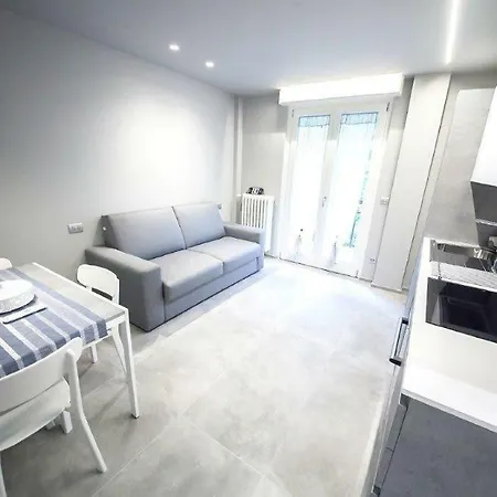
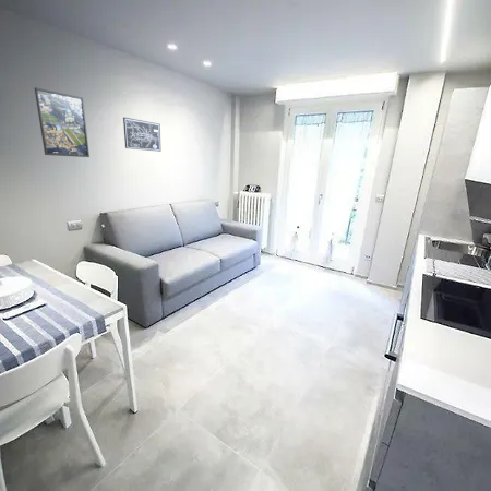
+ wall art (143, 135)
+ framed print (64, 125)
